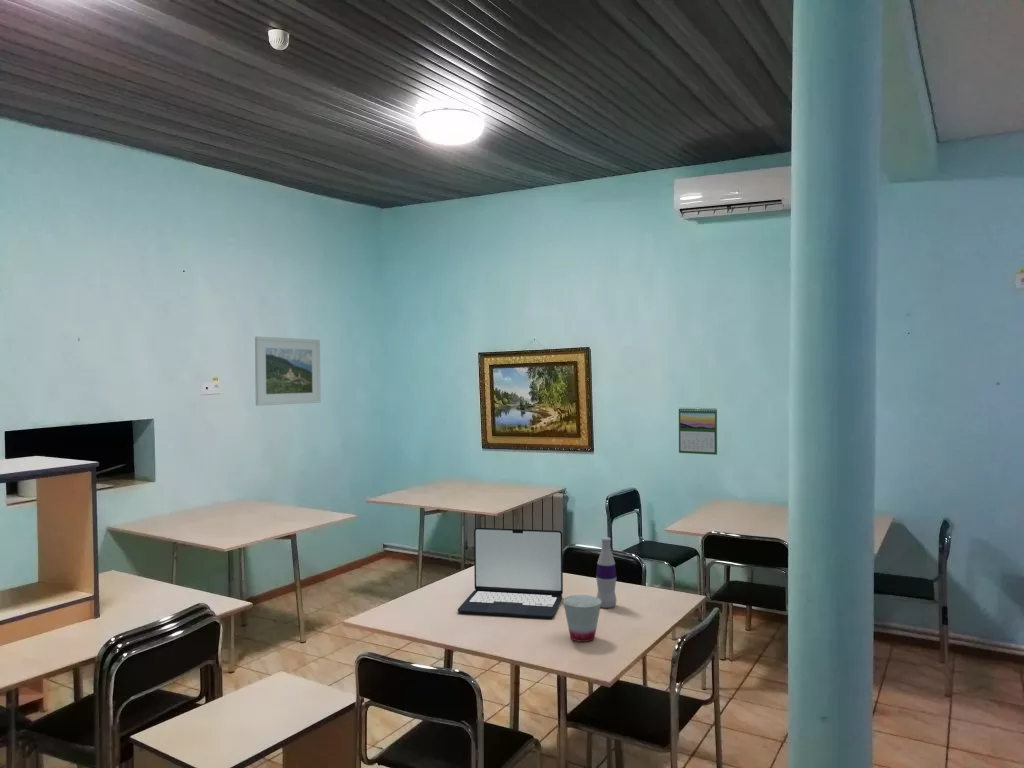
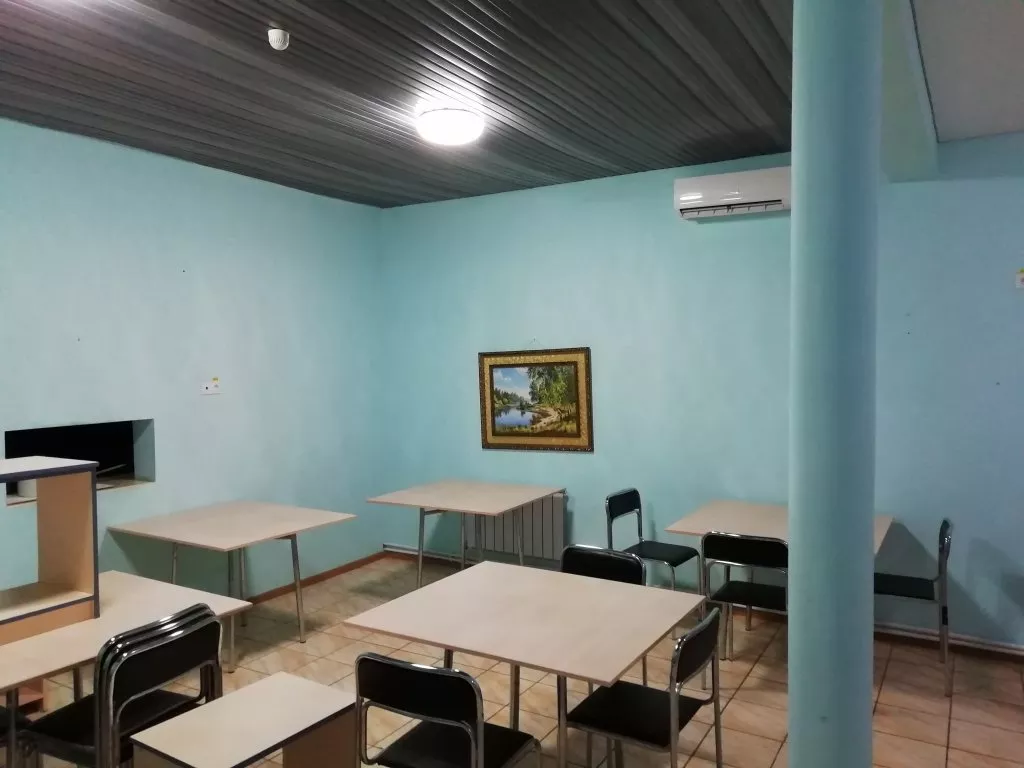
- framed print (289, 371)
- cup (582, 619)
- laptop (511, 570)
- calendar (697, 430)
- bottle (606, 571)
